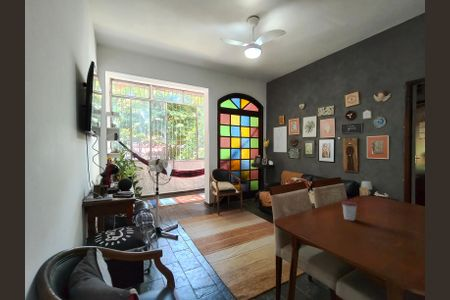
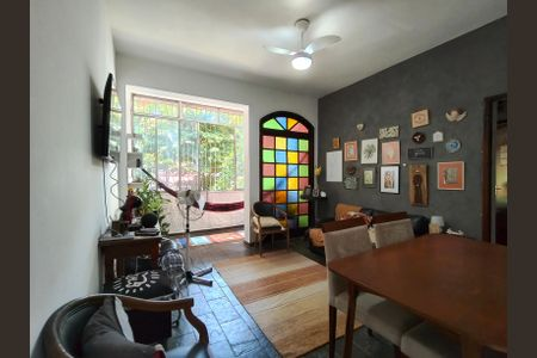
- cup (349, 208)
